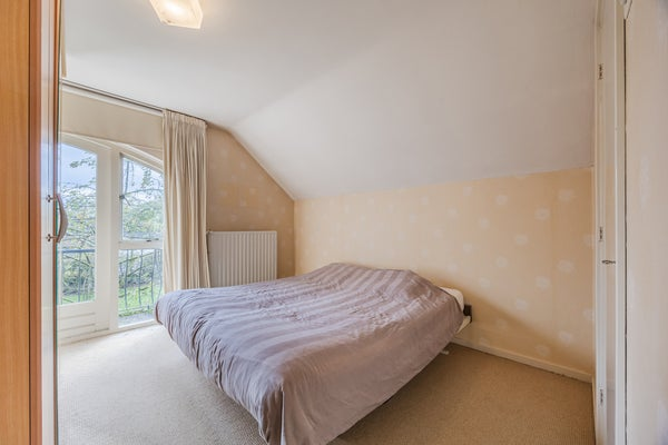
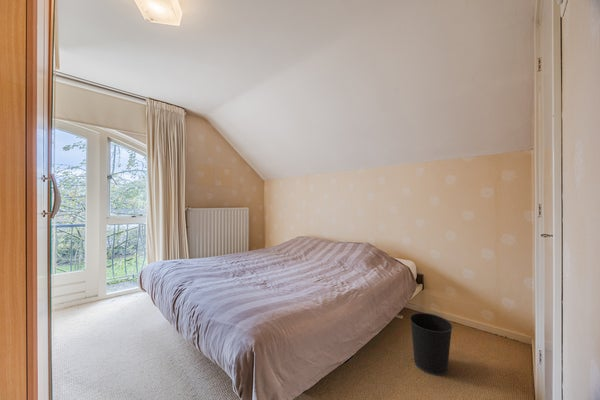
+ wastebasket (430, 343)
